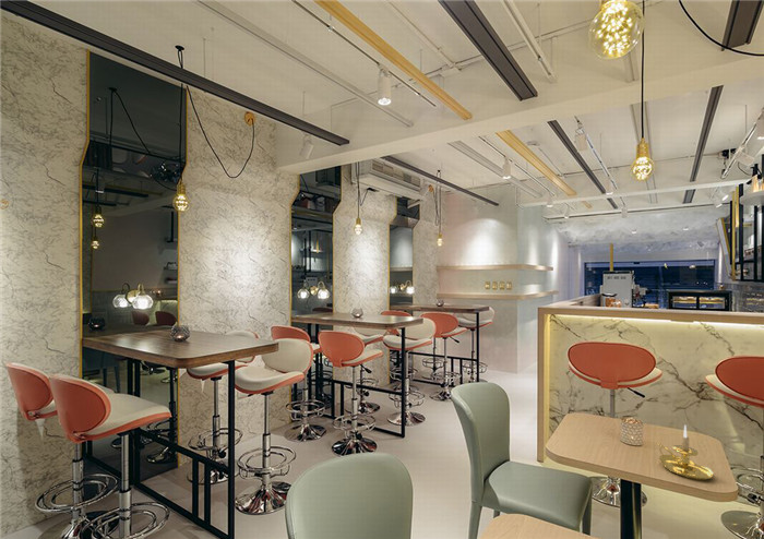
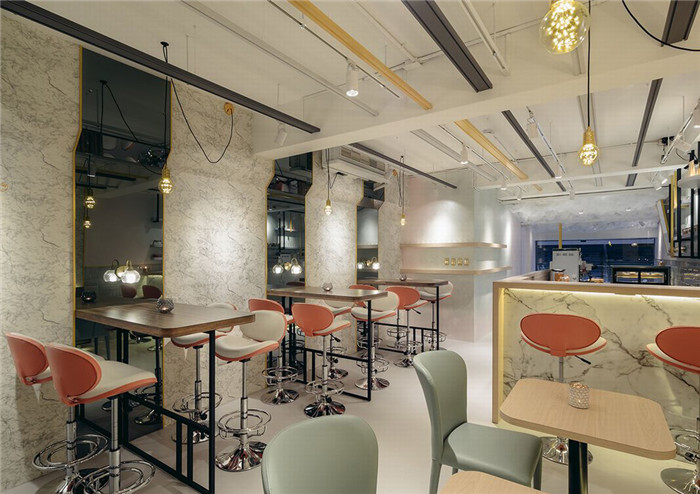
- candle holder (681, 445)
